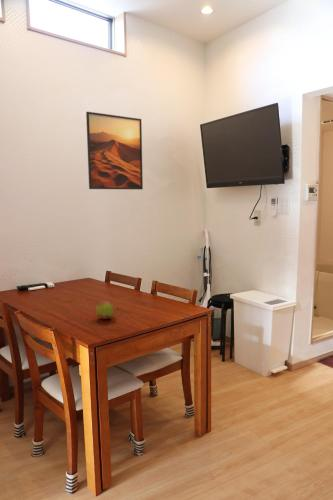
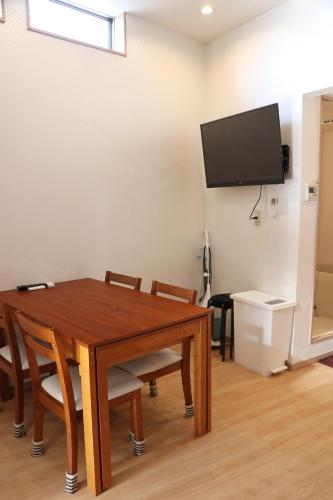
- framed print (116, 152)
- fruit (105, 309)
